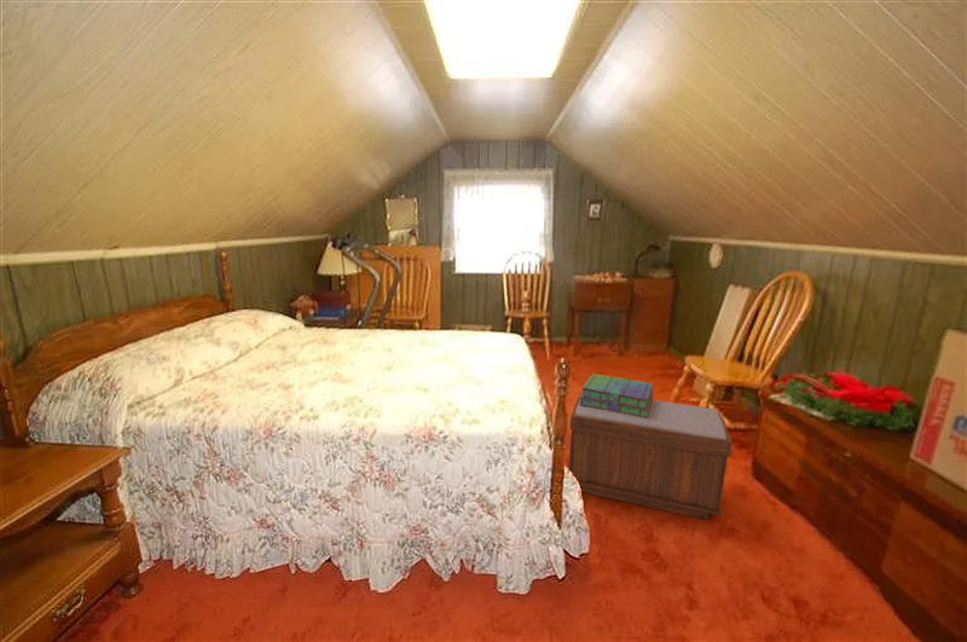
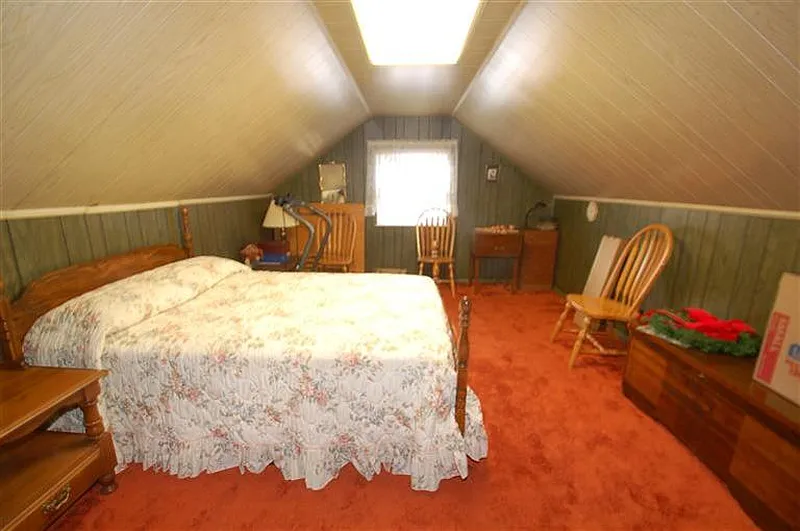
- bench (642, 449)
- stack of books (616, 392)
